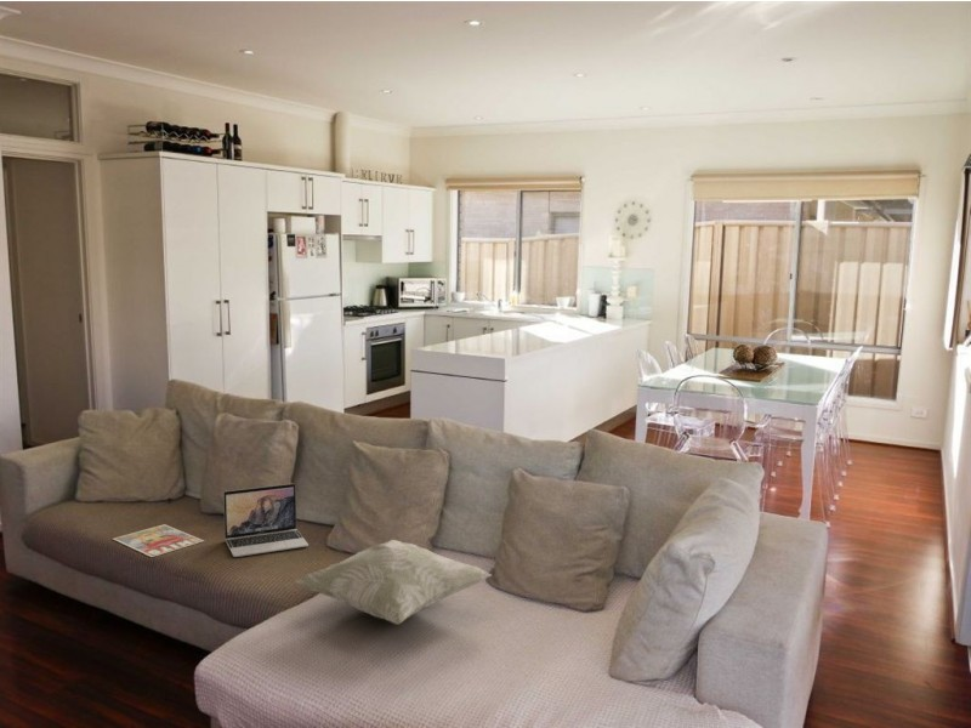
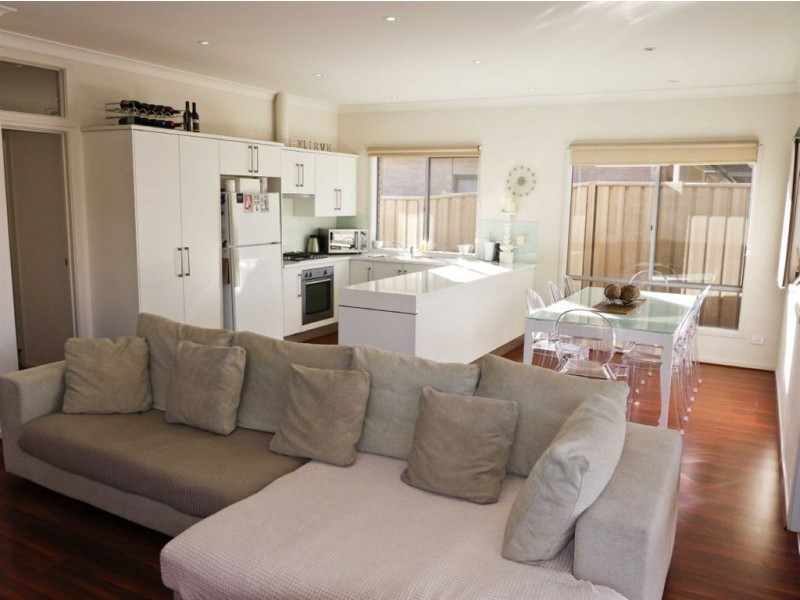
- laptop (266, 518)
- magazine (158, 539)
- decorative pillow (394, 578)
